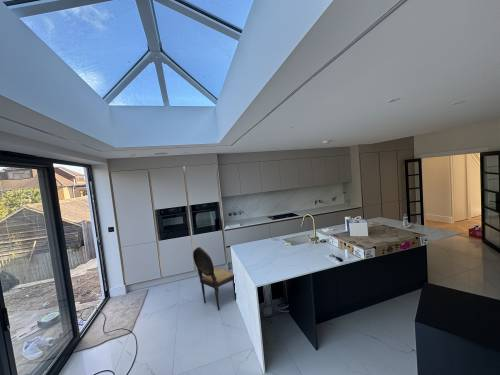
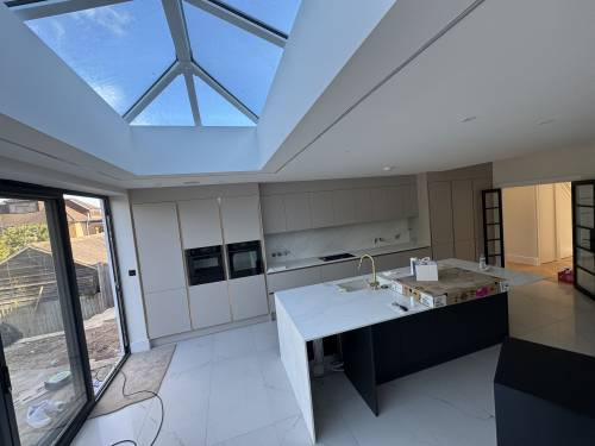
- dining chair (215, 272)
